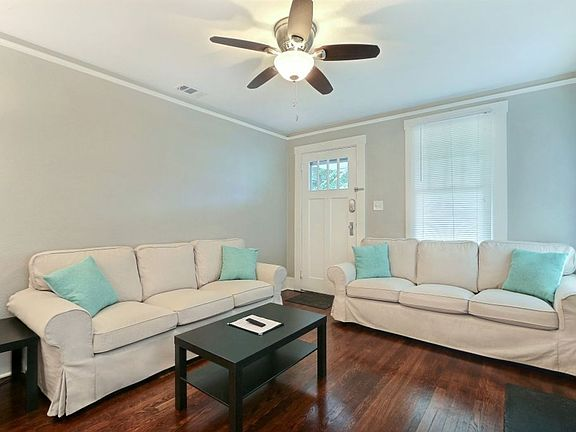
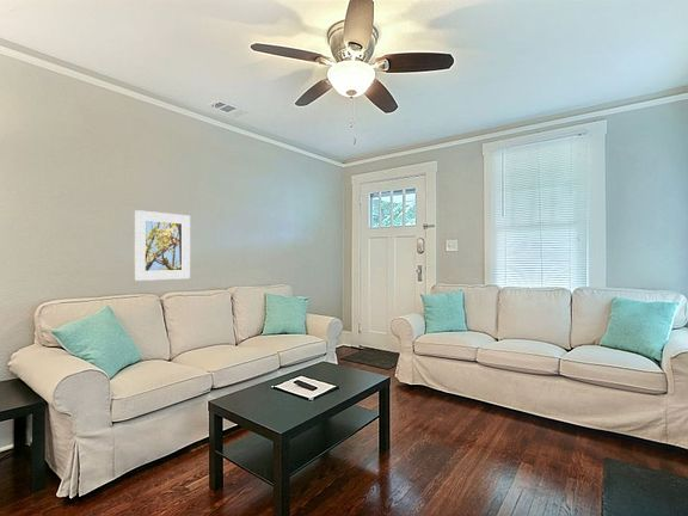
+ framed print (164, 246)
